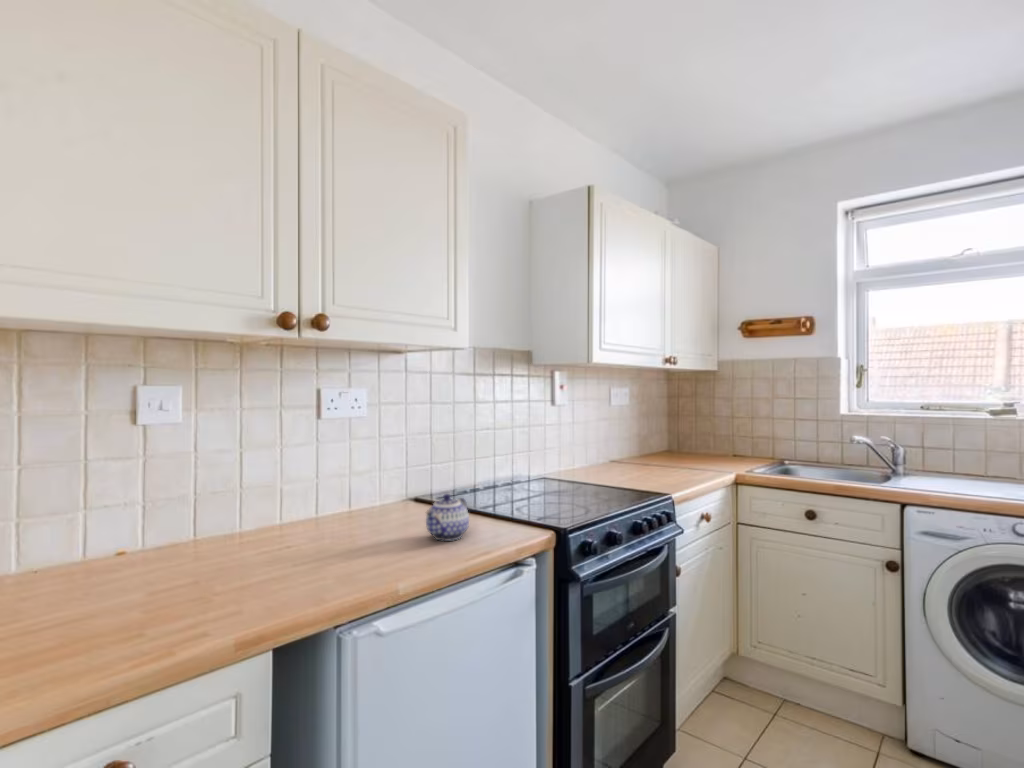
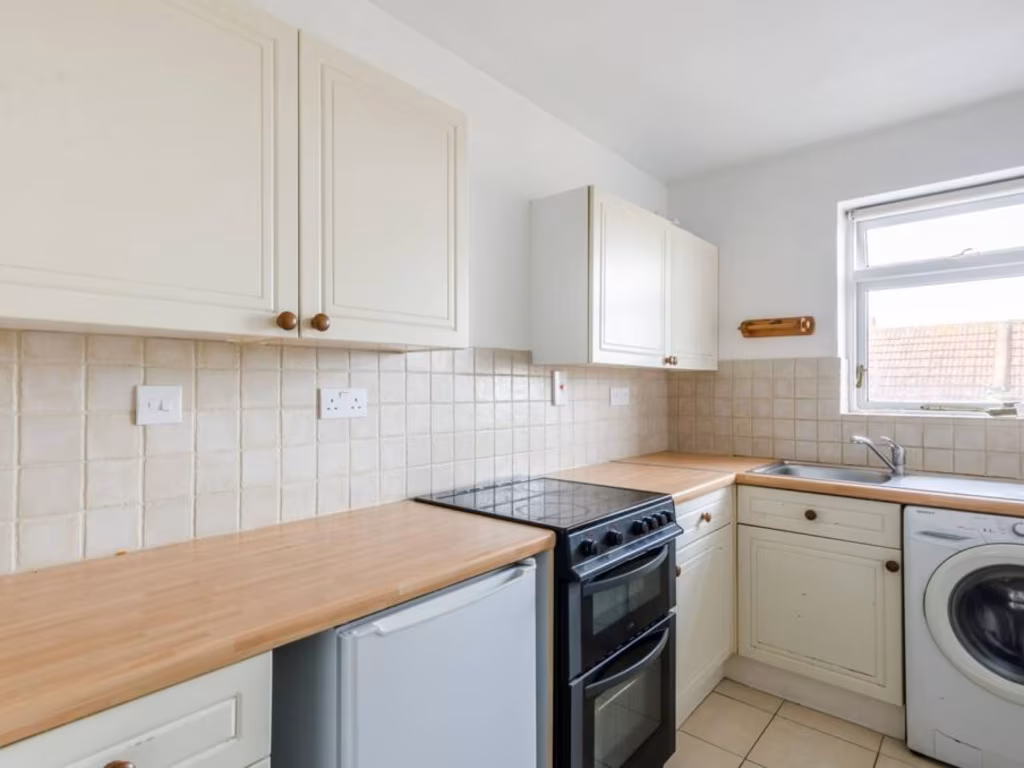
- teapot (447, 515)
